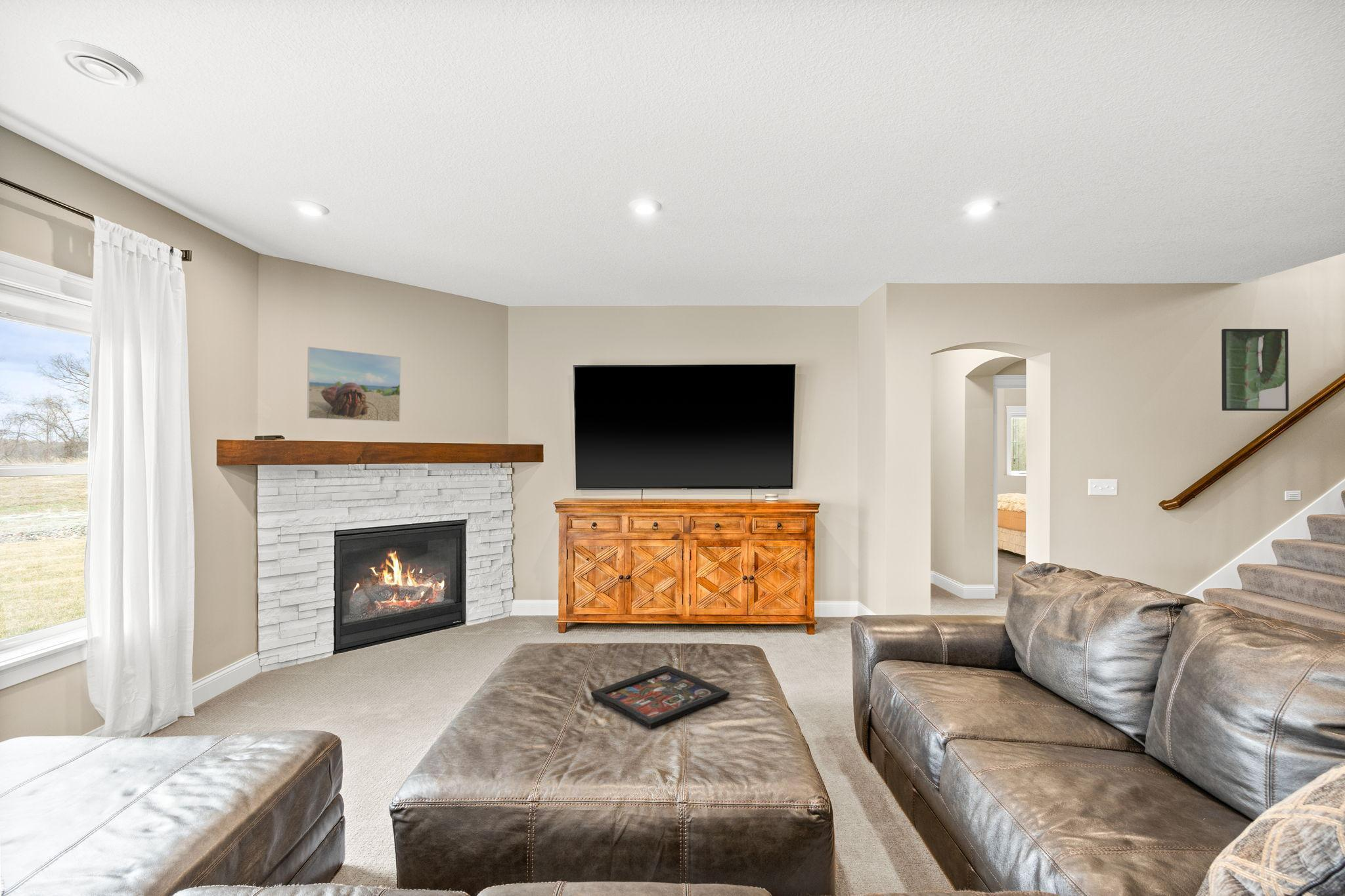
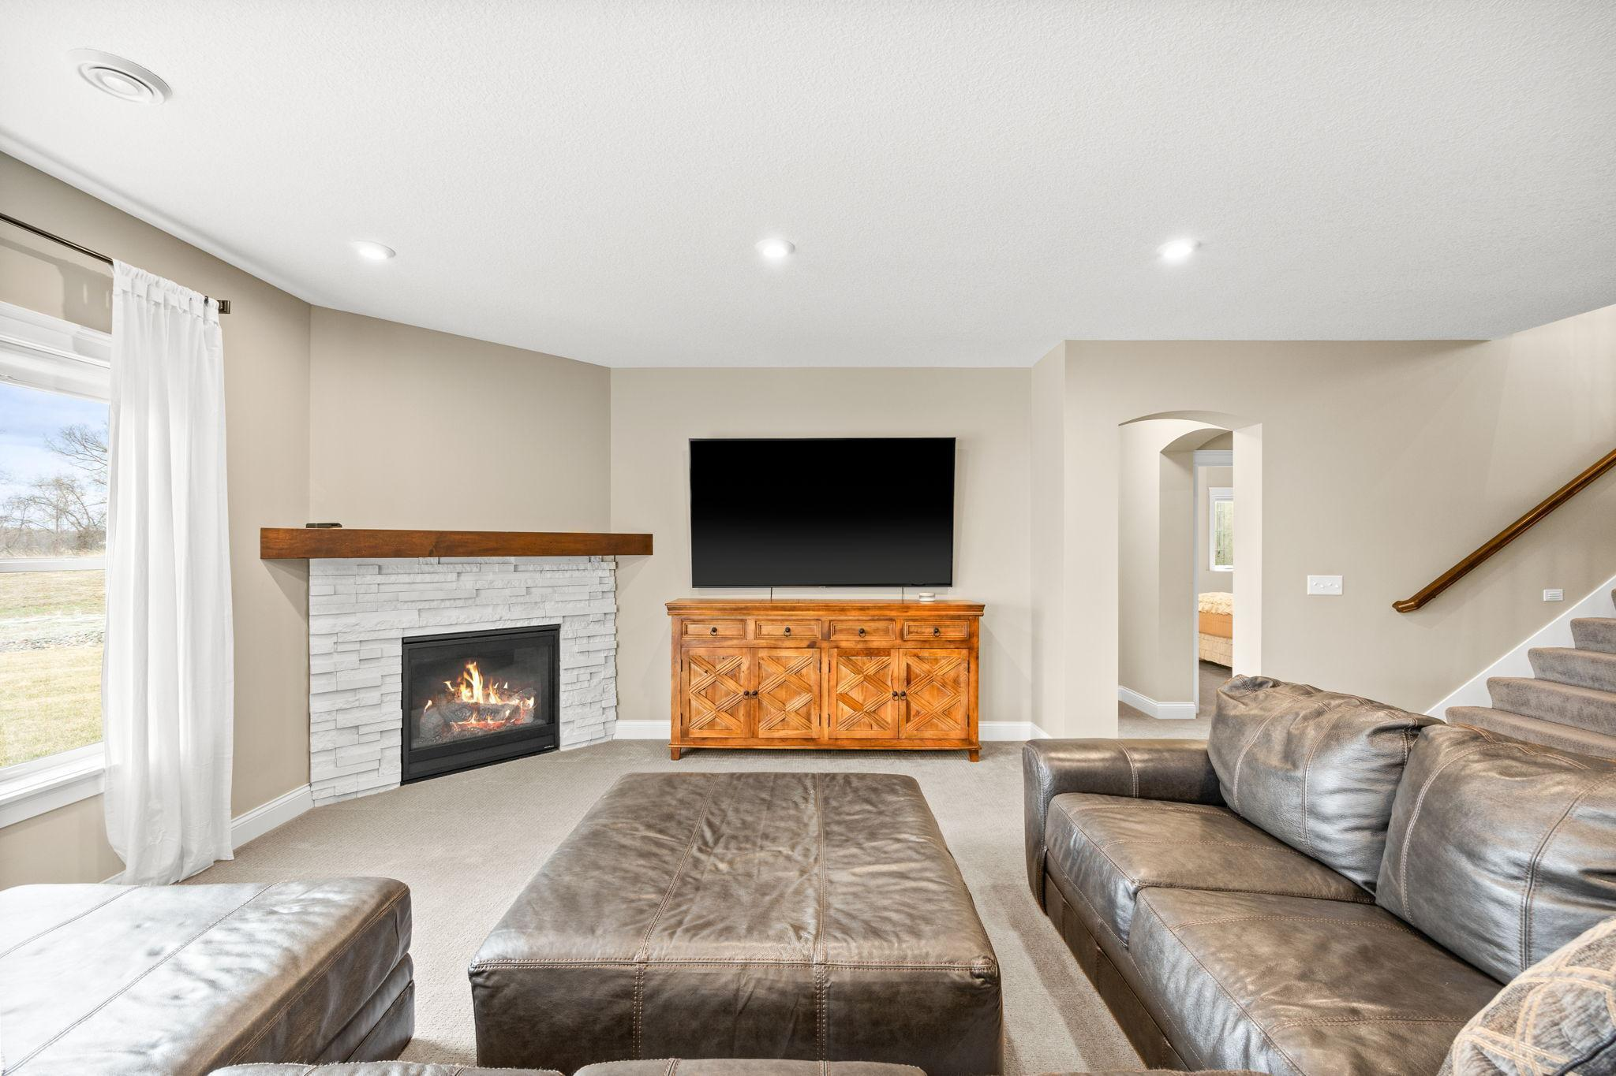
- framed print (1254, 370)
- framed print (356, 386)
- decorative tray (660, 693)
